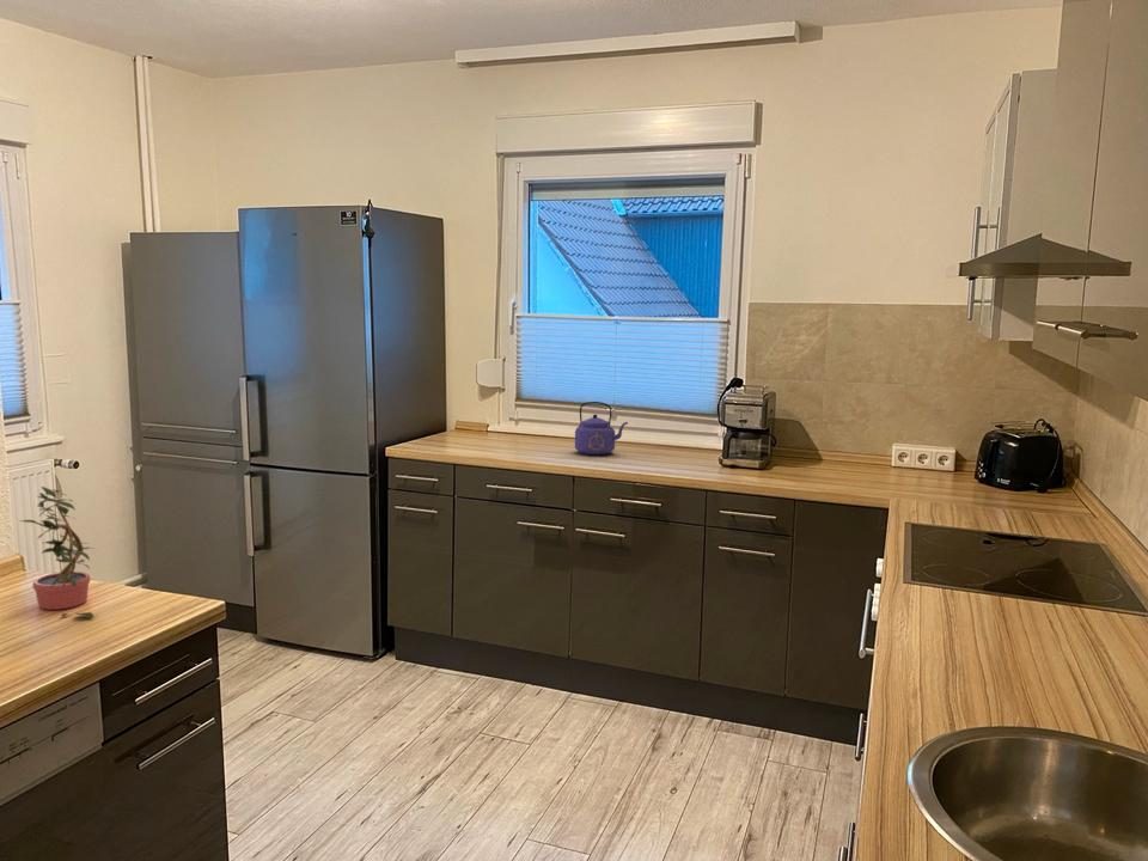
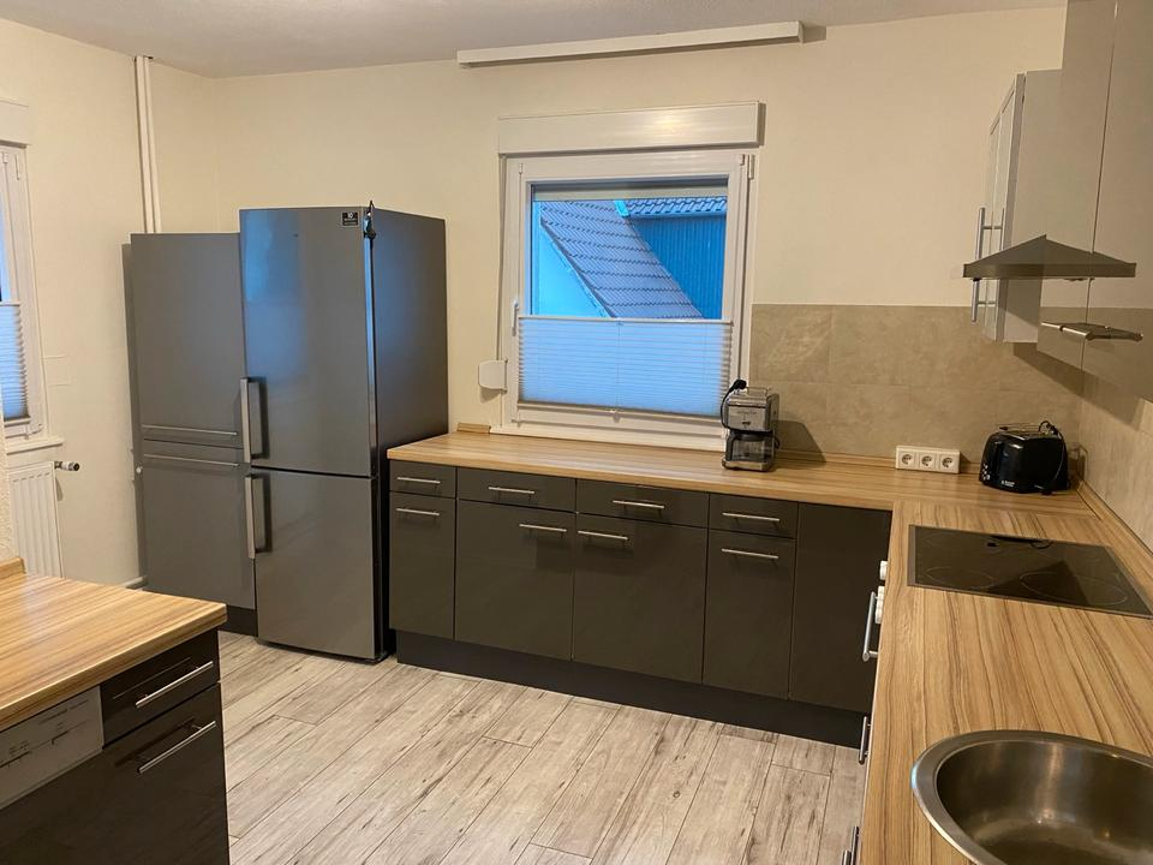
- potted plant (60, 551)
- kettle (600, 427)
